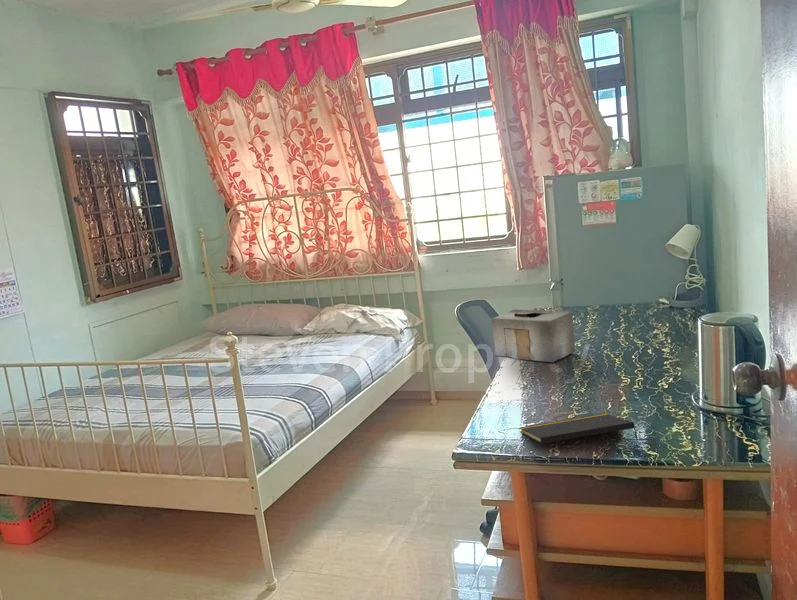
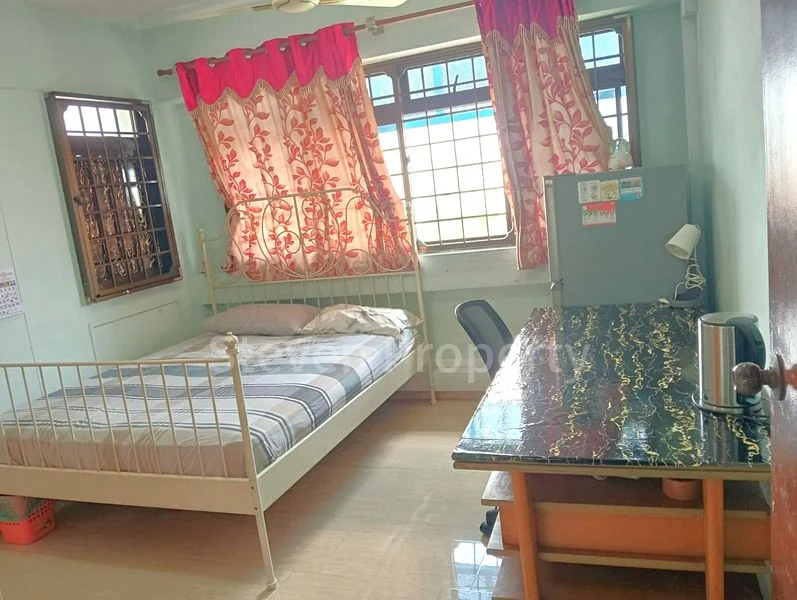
- notepad (574, 427)
- tissue box (533, 333)
